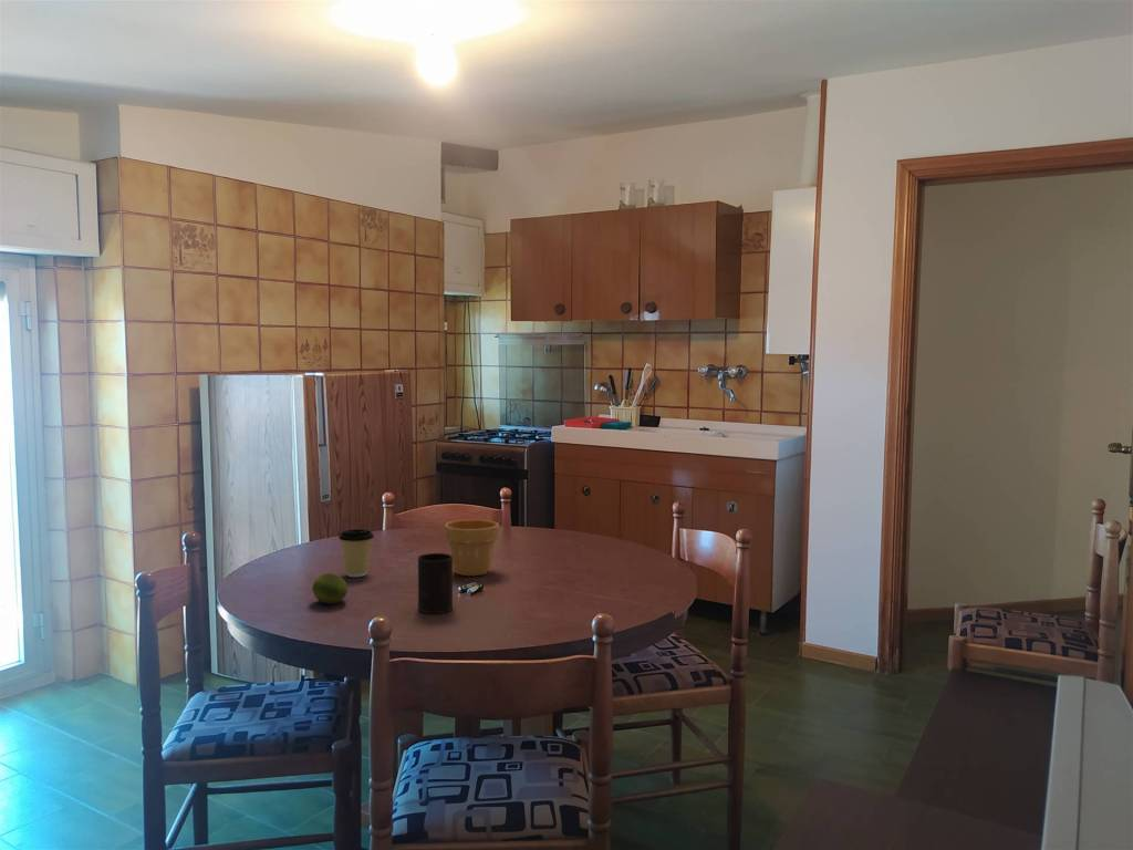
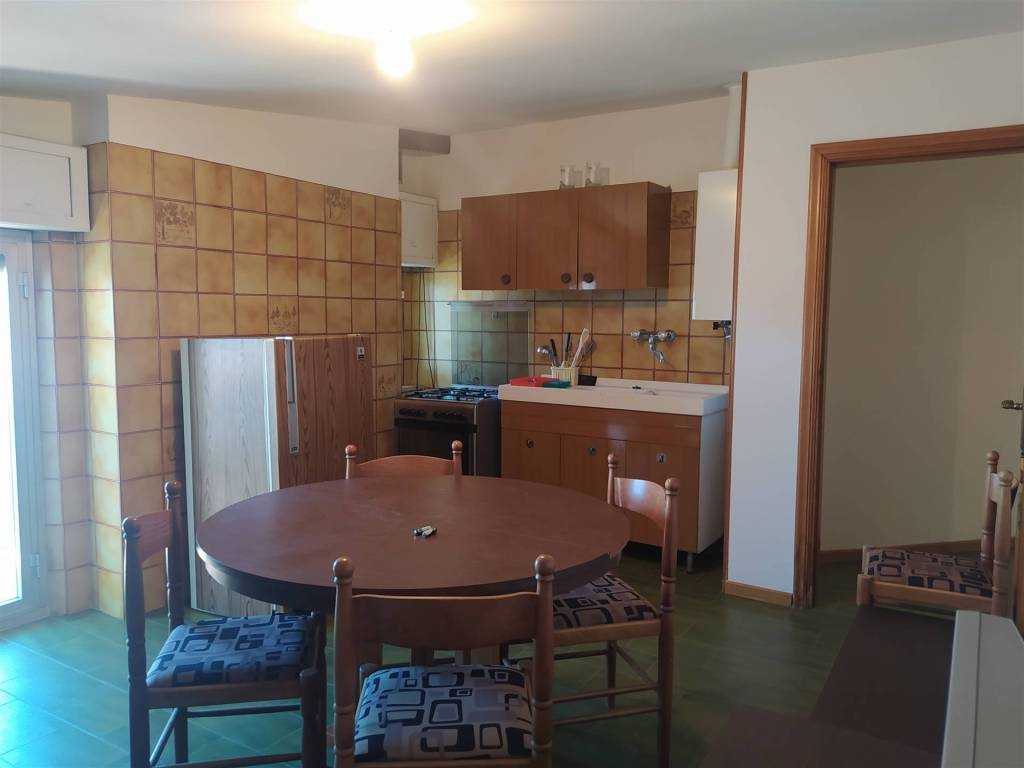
- coffee cup (356, 551)
- flower pot (471, 548)
- fruit (330, 588)
- cup (435, 582)
